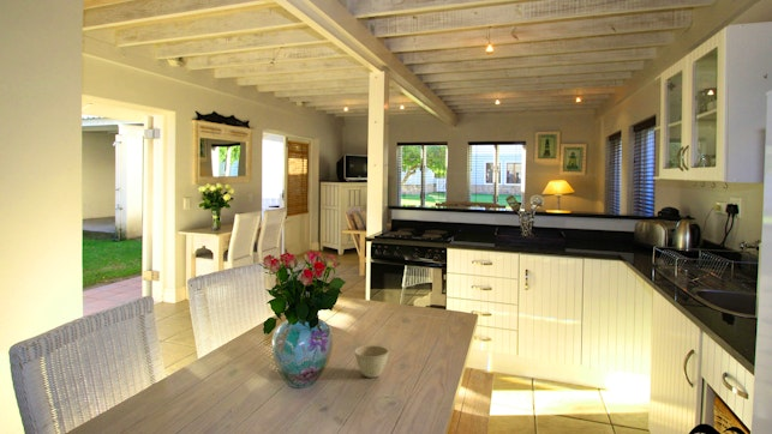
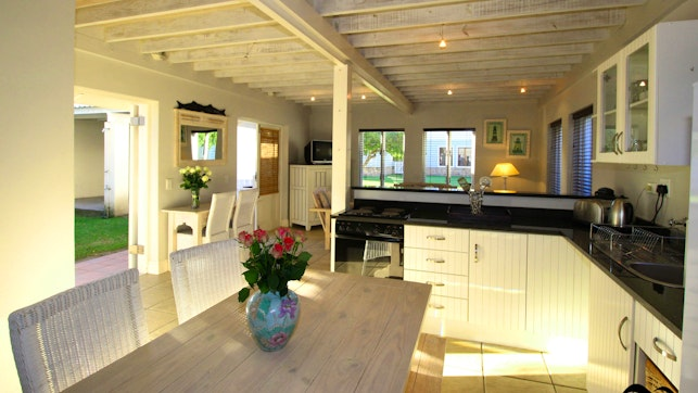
- flower pot (371, 362)
